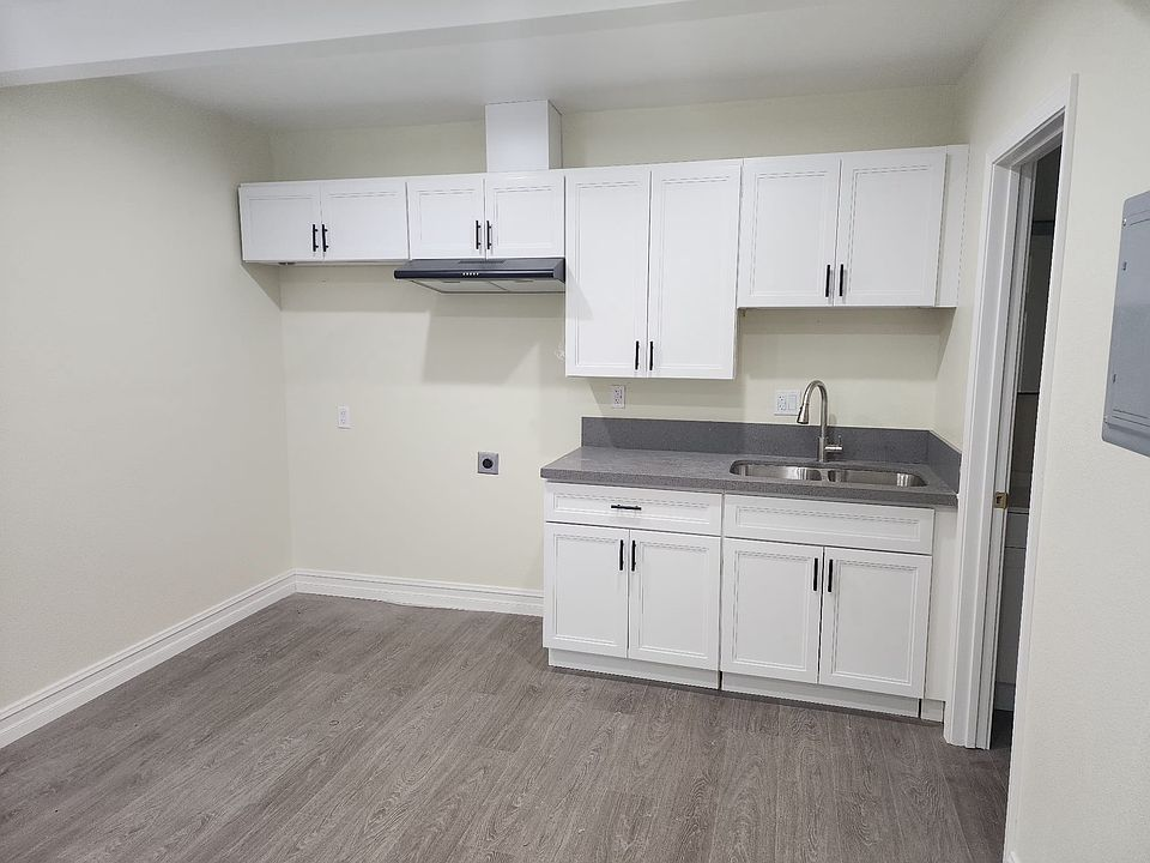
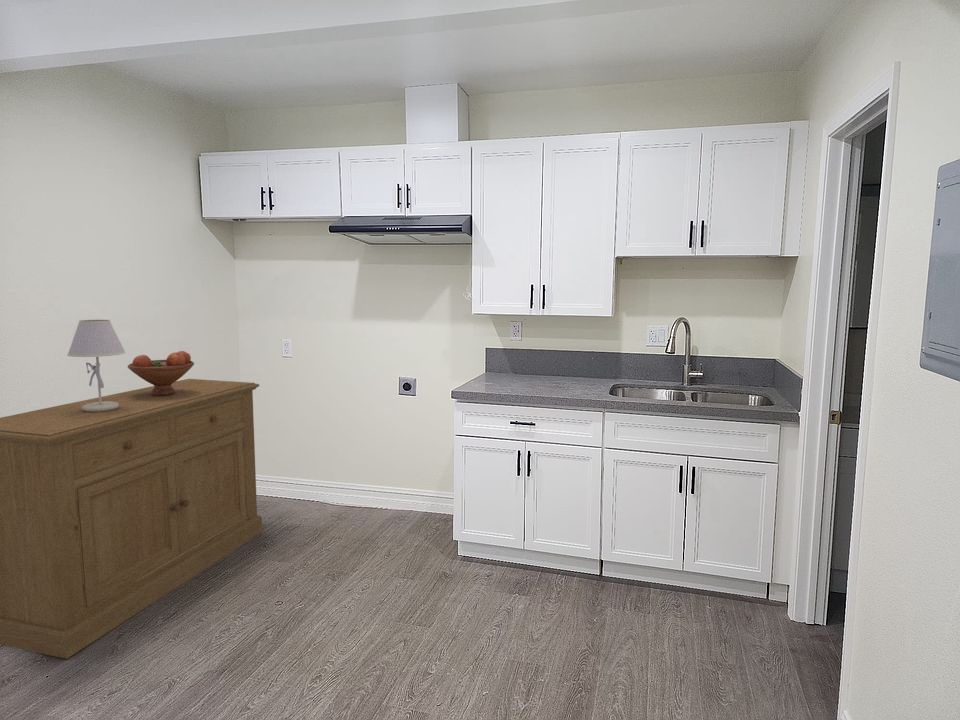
+ fruit bowl (162, 372)
+ sideboard (142, 490)
+ table lamp (97, 364)
